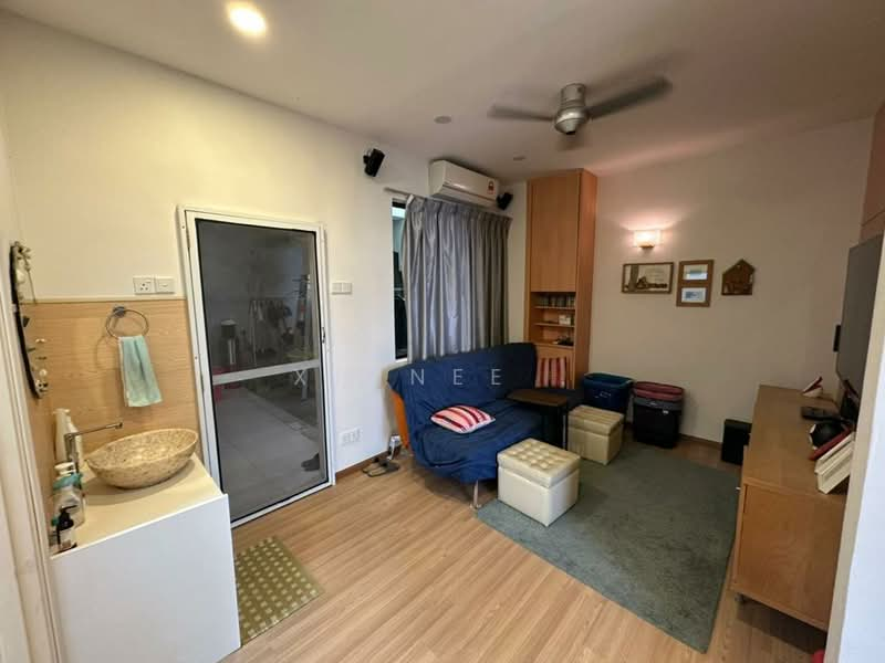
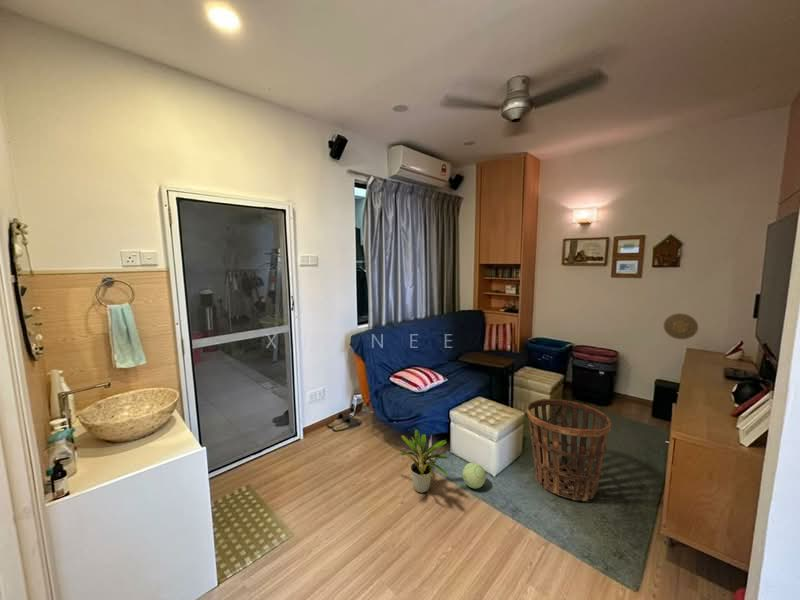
+ potted plant (421, 464)
+ plush toy (474, 475)
+ decorative plate (680, 326)
+ basket (565, 447)
